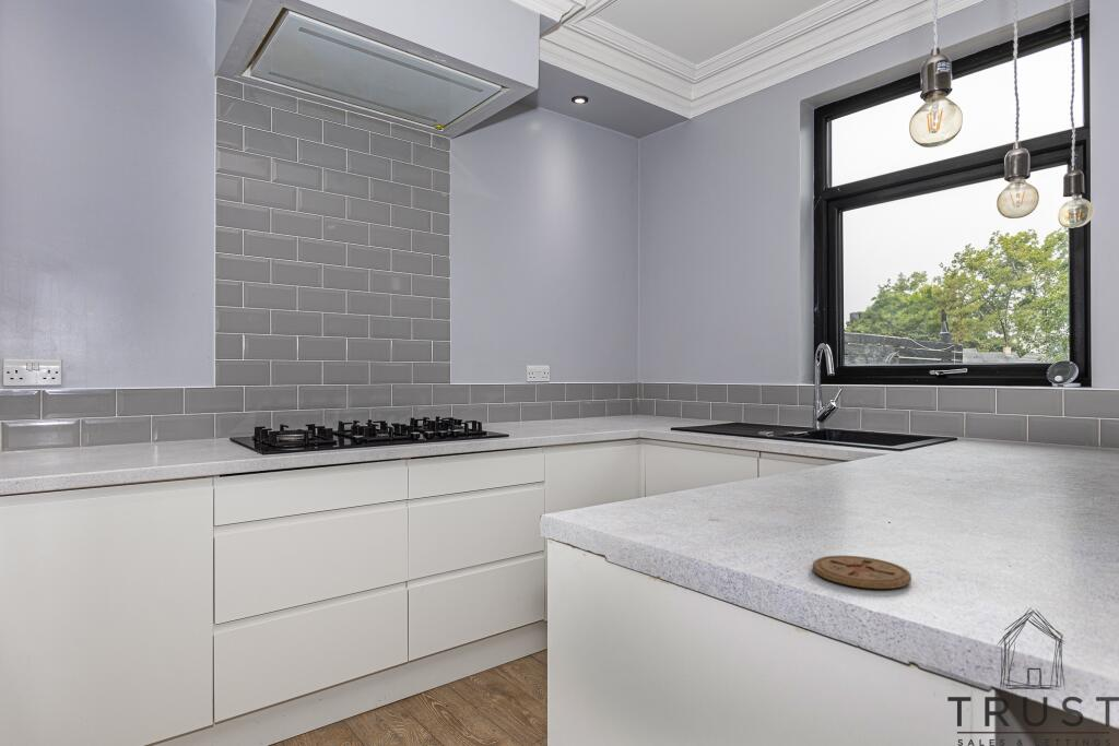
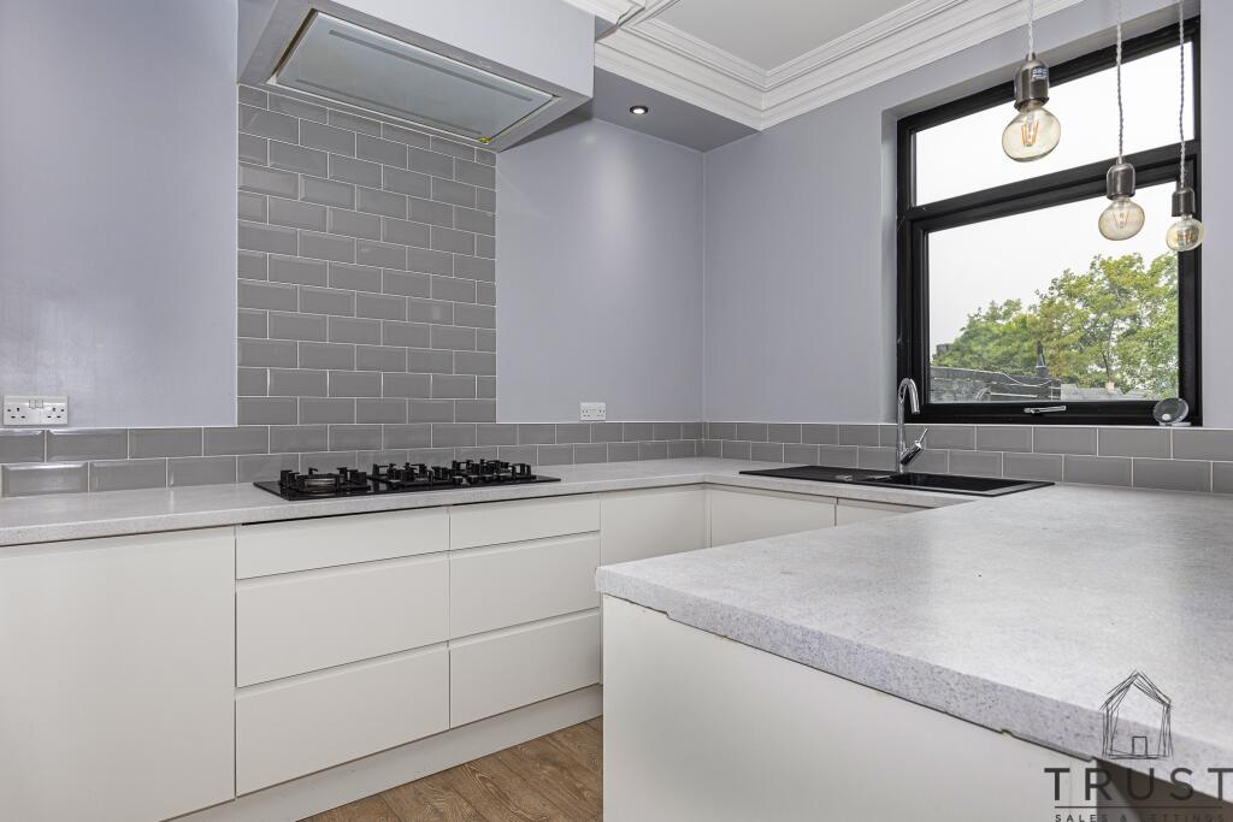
- coaster (860, 570)
